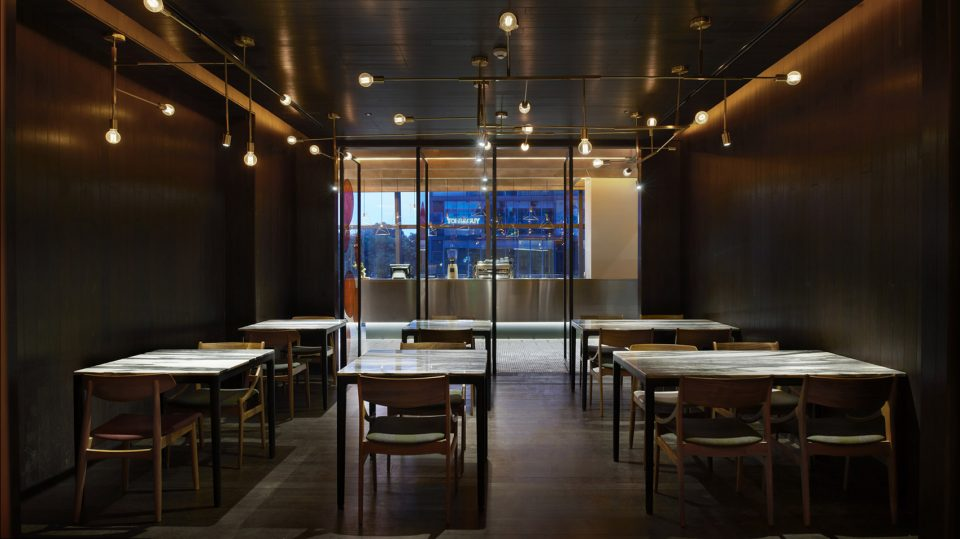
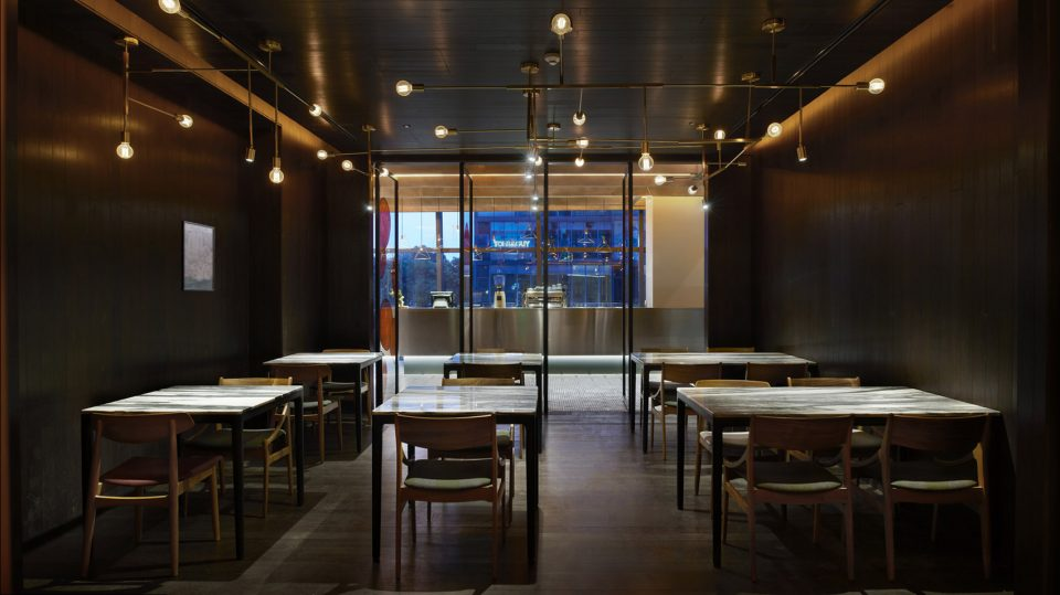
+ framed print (198, 257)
